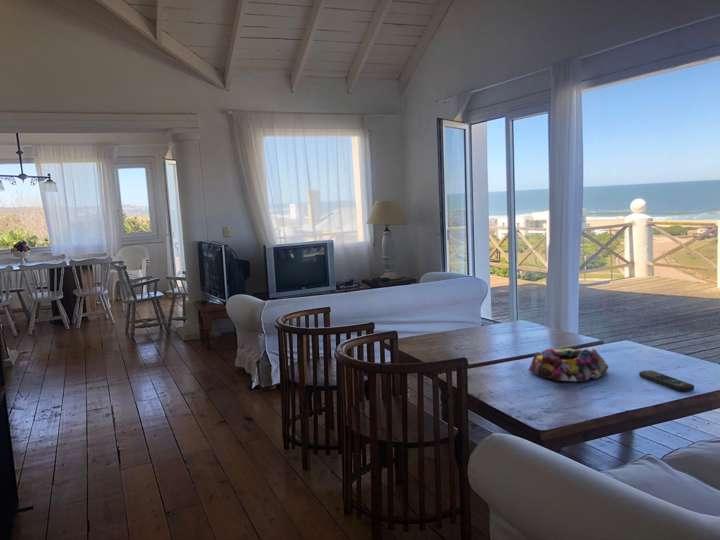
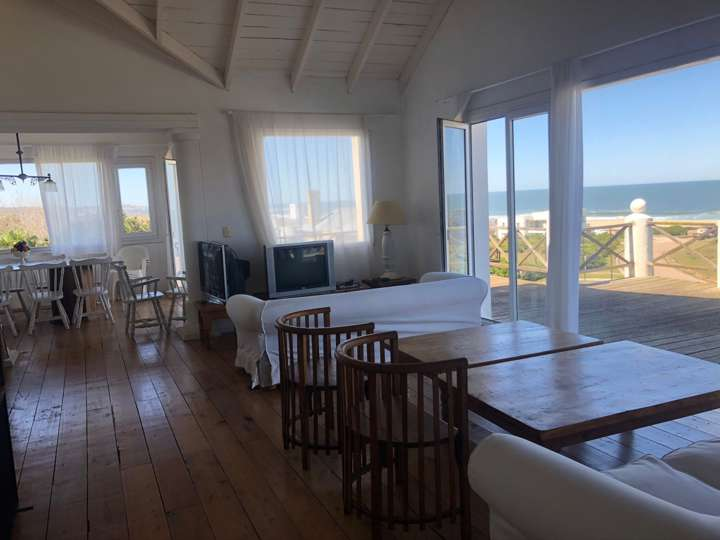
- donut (567, 360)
- remote control (665, 380)
